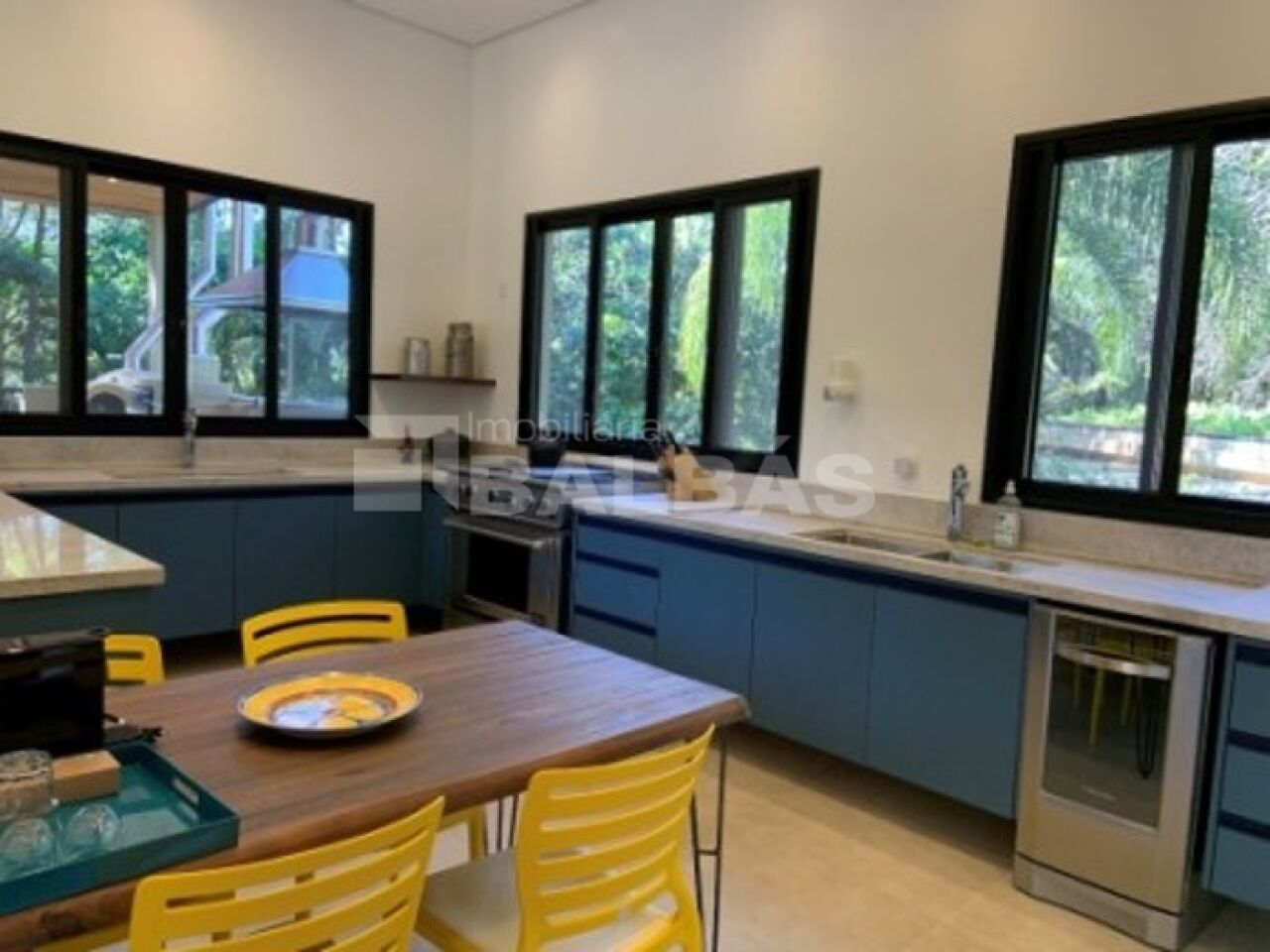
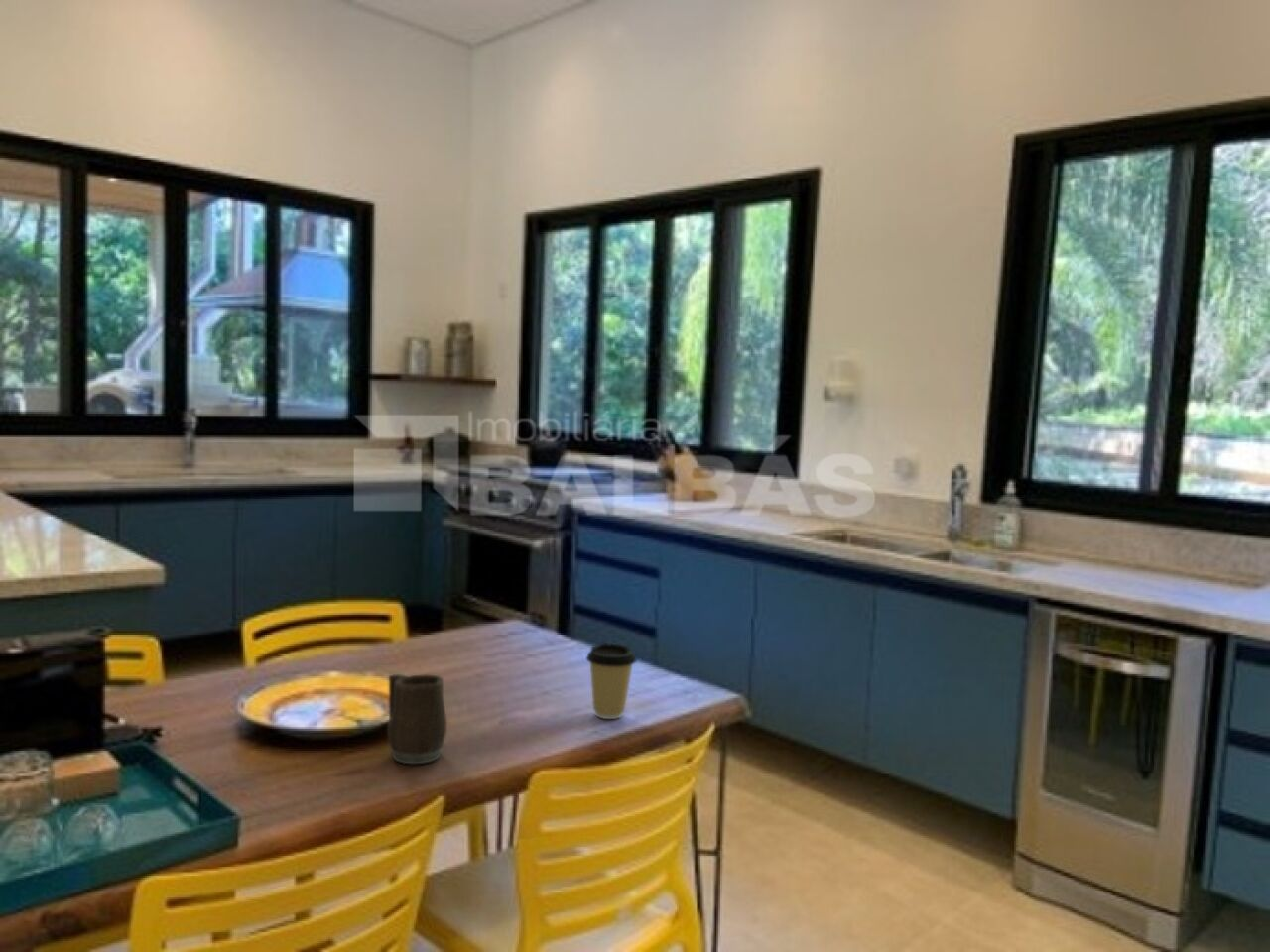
+ coffee cup (610, 681)
+ mug (413, 715)
